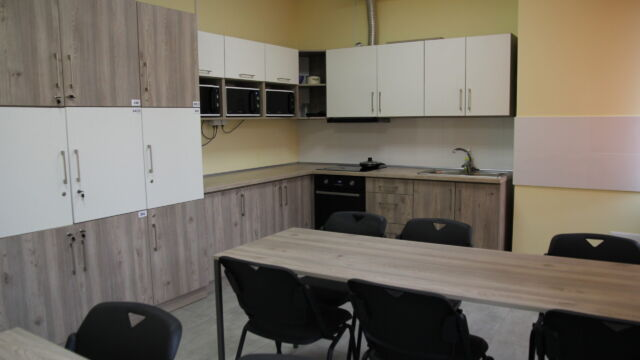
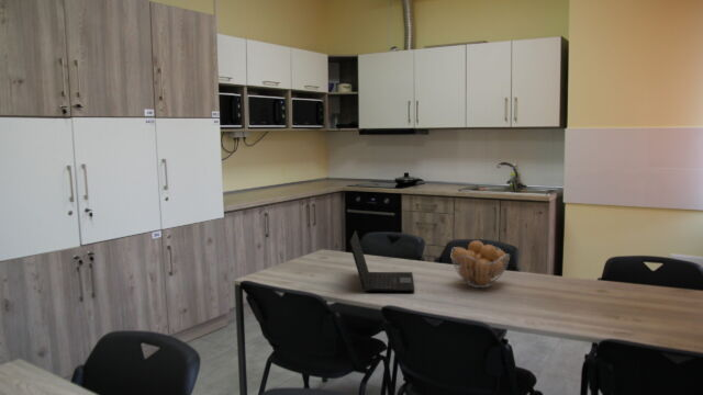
+ fruit basket (479, 263)
+ laptop (382, 272)
